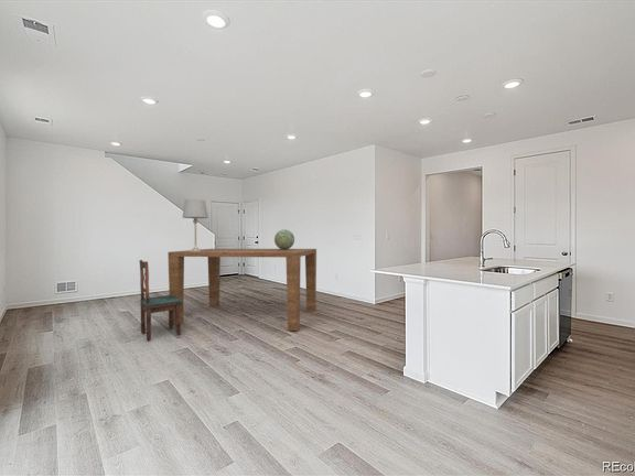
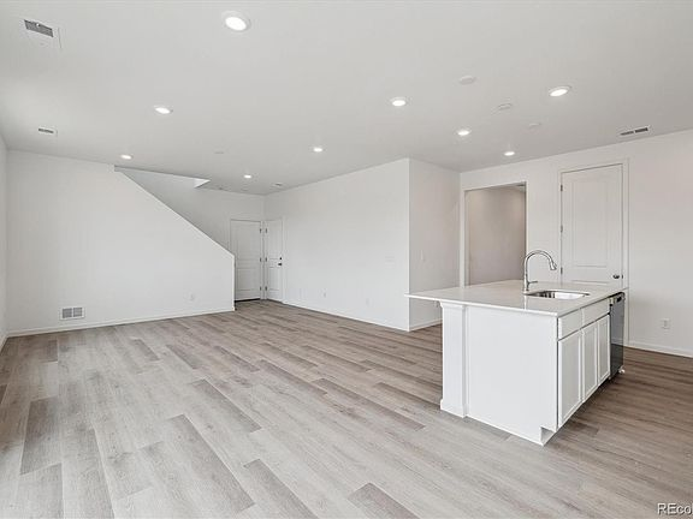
- decorative globe (284, 239)
- dining chair (160, 296)
- table (248, 256)
- lamp (195, 226)
